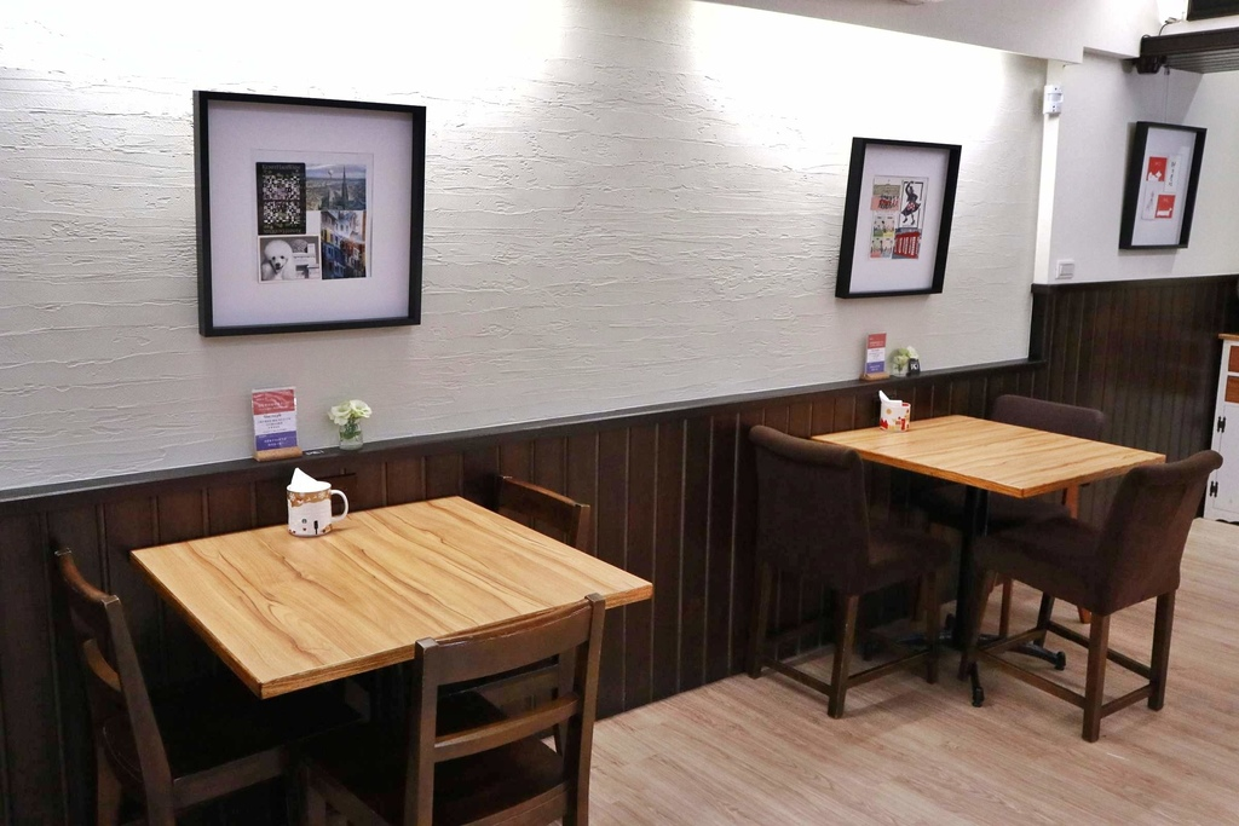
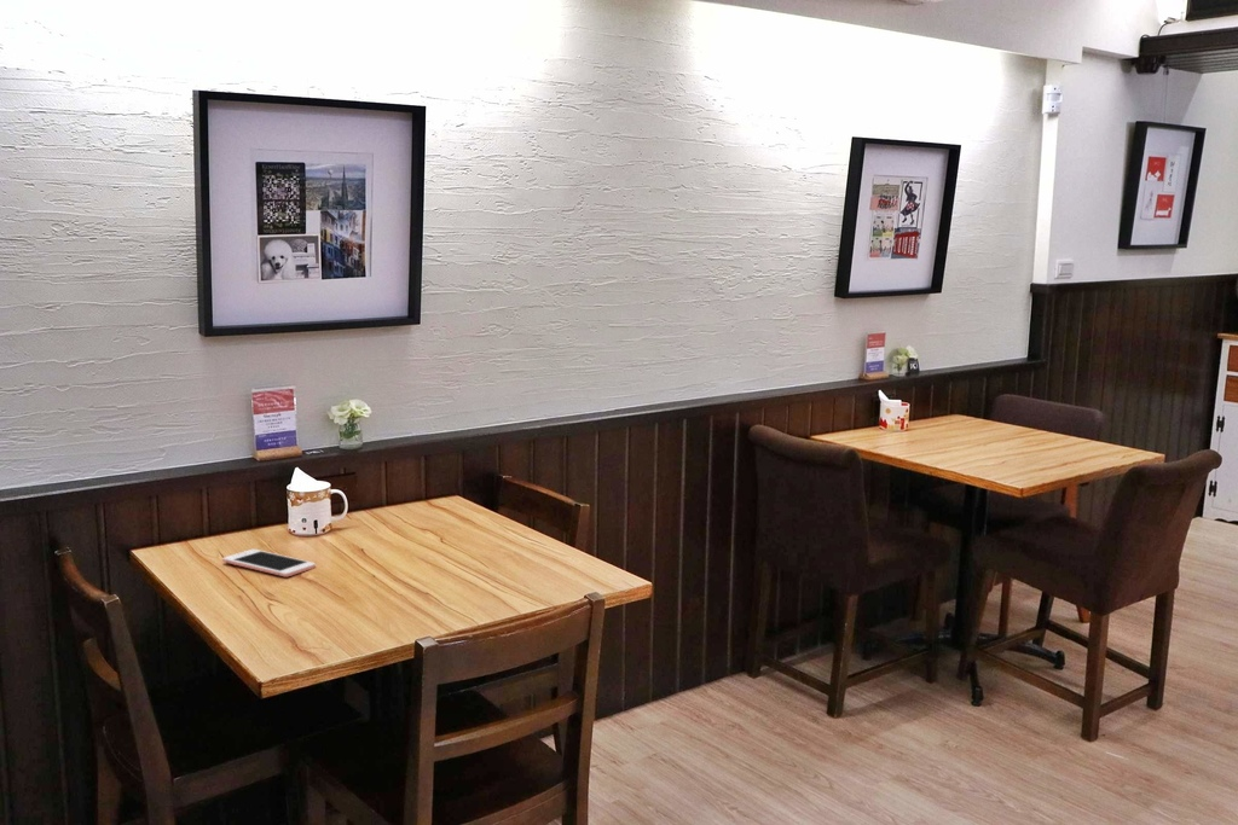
+ cell phone (268, 562)
